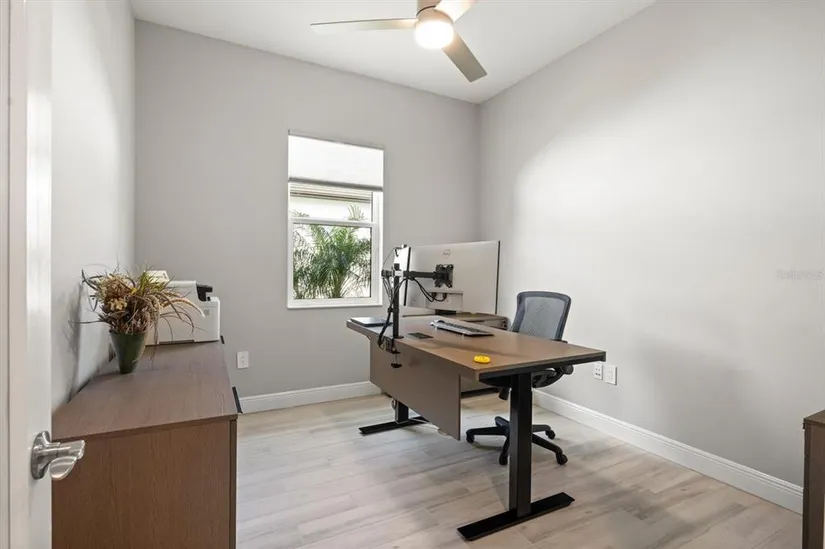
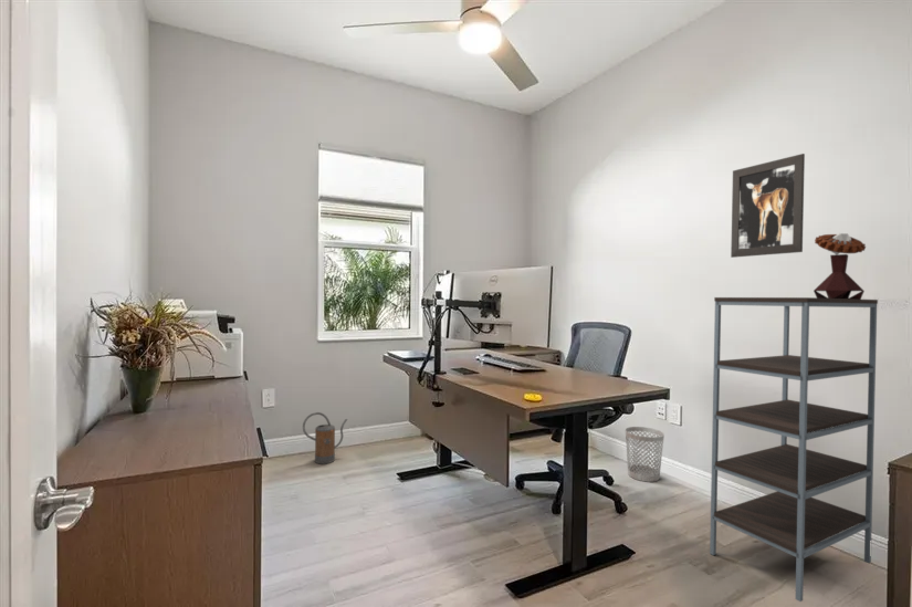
+ mushroom (839, 265)
+ wastebasket (644, 453)
+ watering can (325, 436)
+ wall art (765, 208)
+ shelving unit (792, 428)
